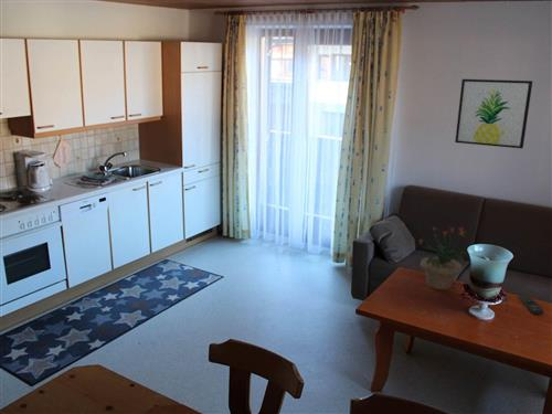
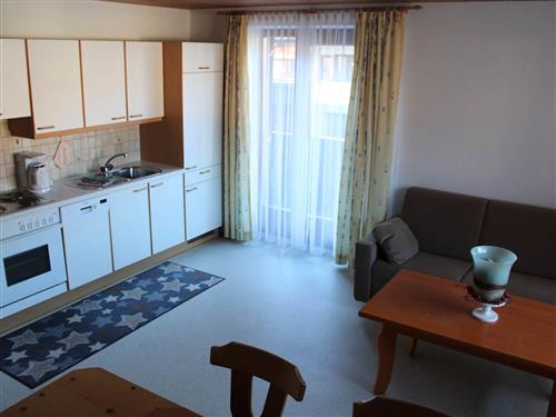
- remote control (530, 304)
- wall art (491, 113)
- potted plant (445, 256)
